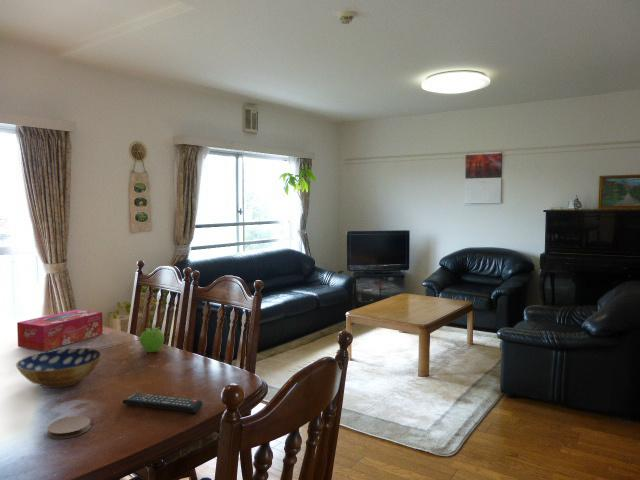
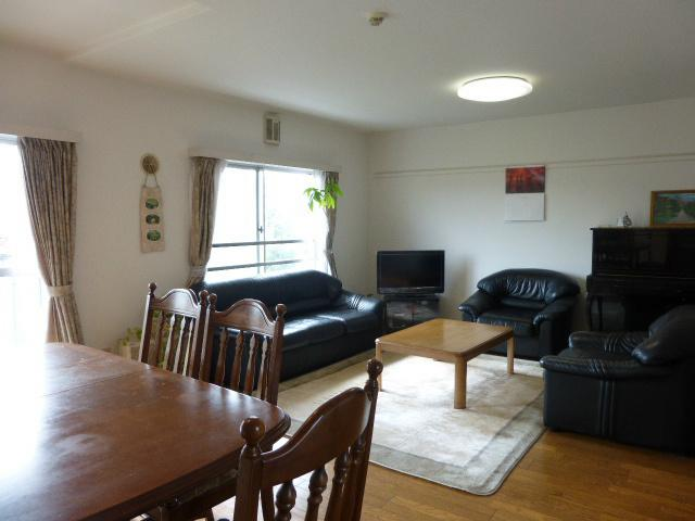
- fruit (152, 338)
- bowl (61, 370)
- tissue box (62, 328)
- remote control (162, 403)
- coaster (69, 427)
